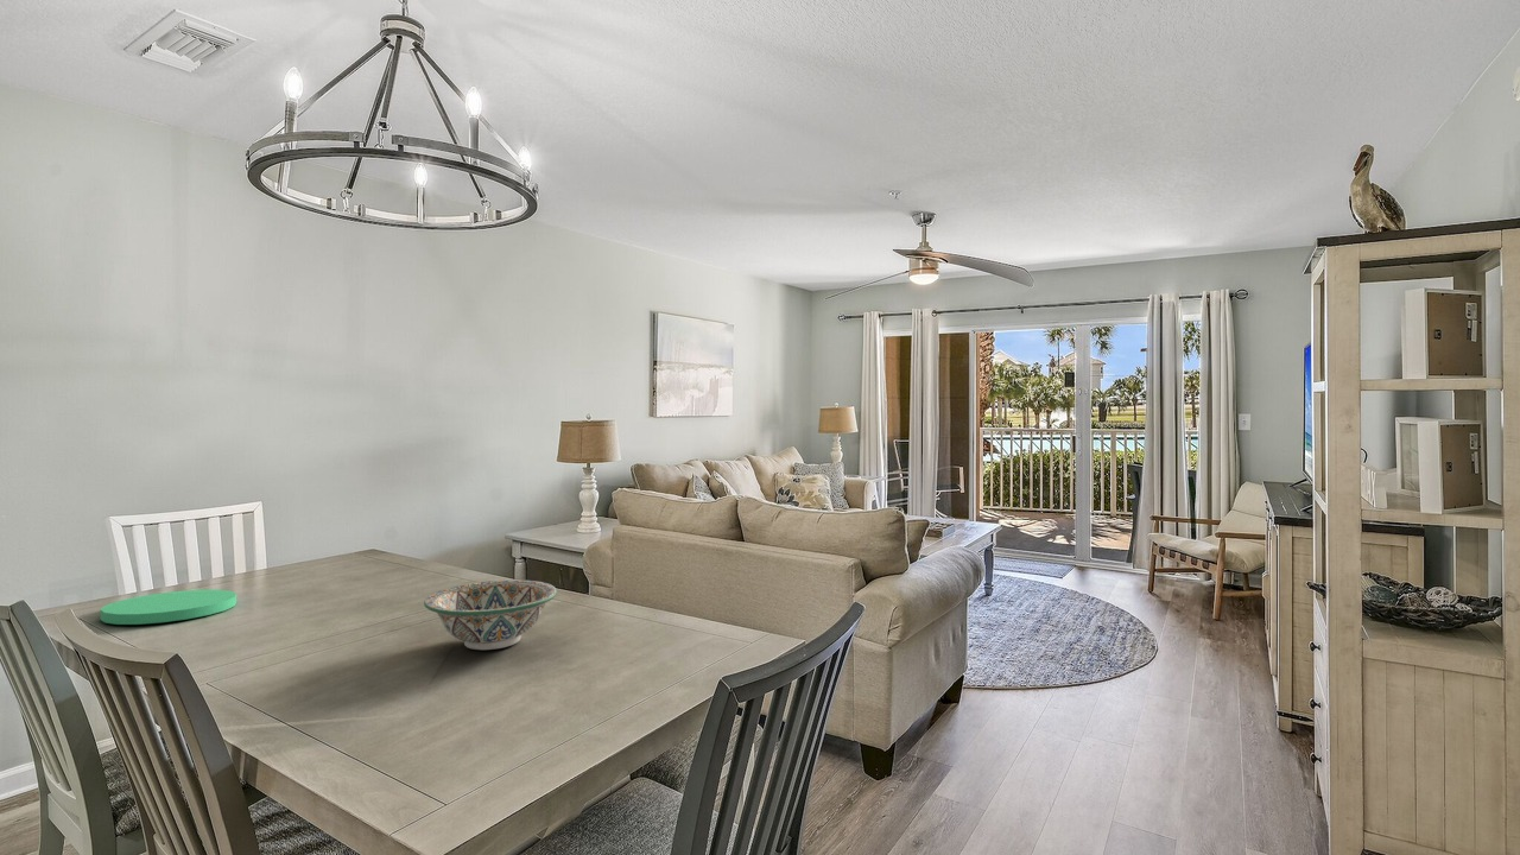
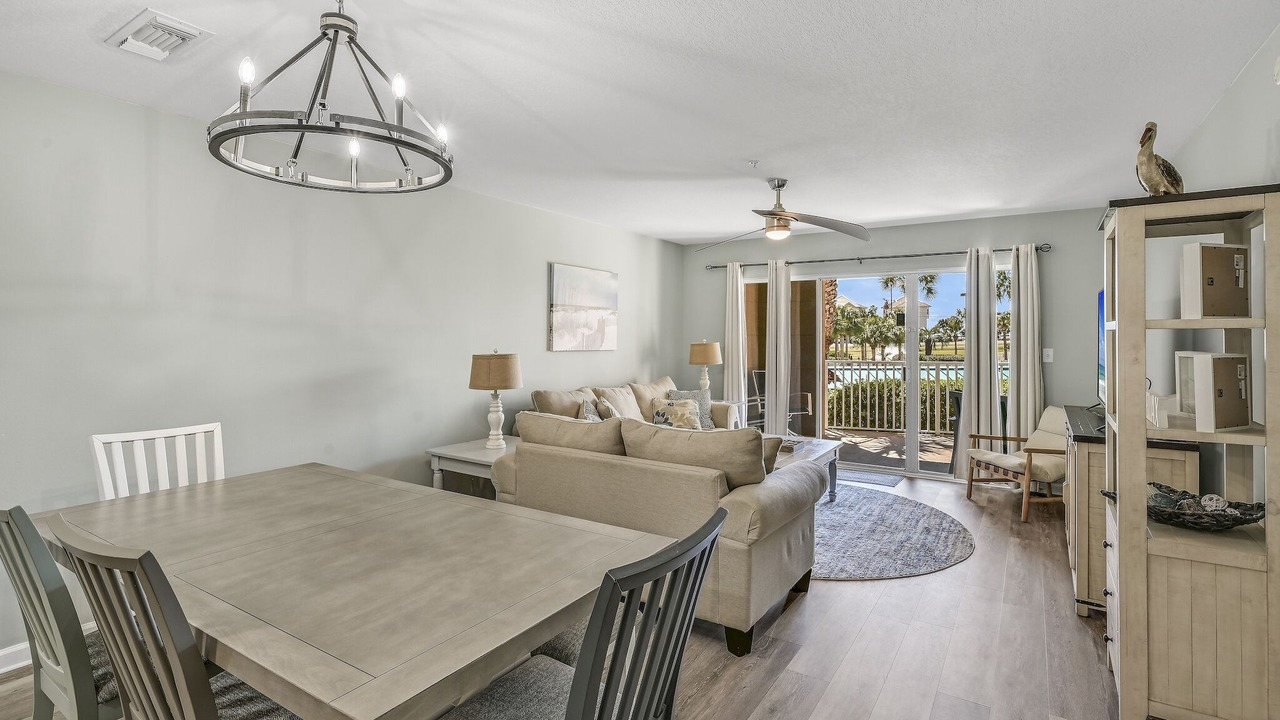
- decorative bowl (492, 618)
- plate (171, 606)
